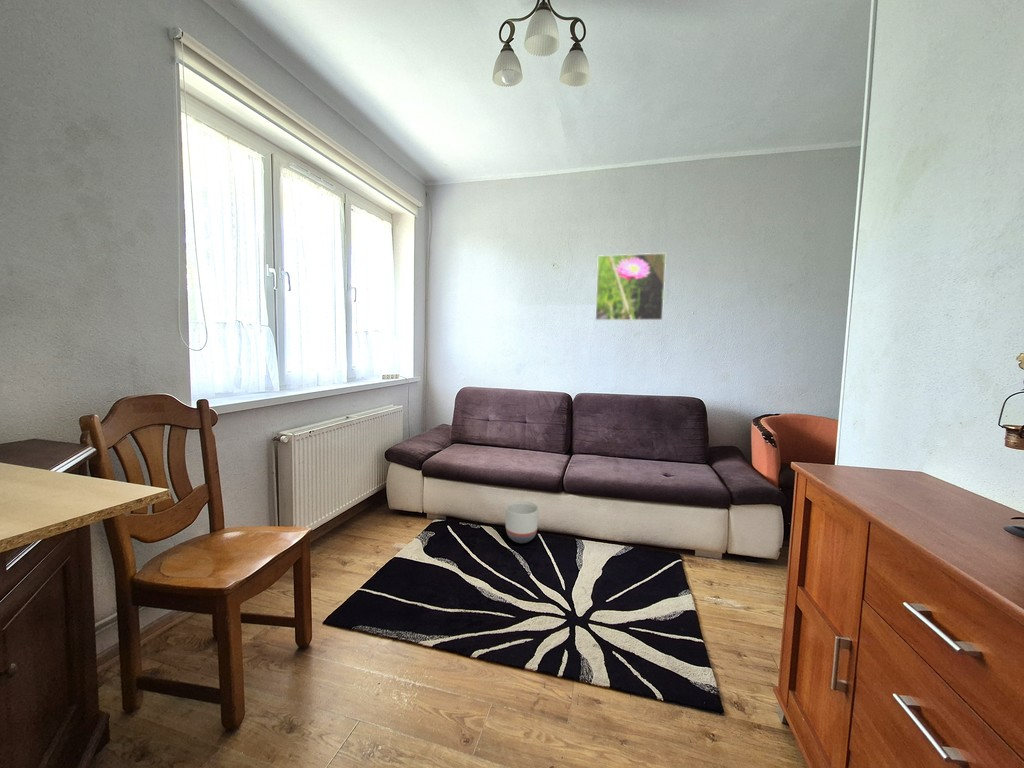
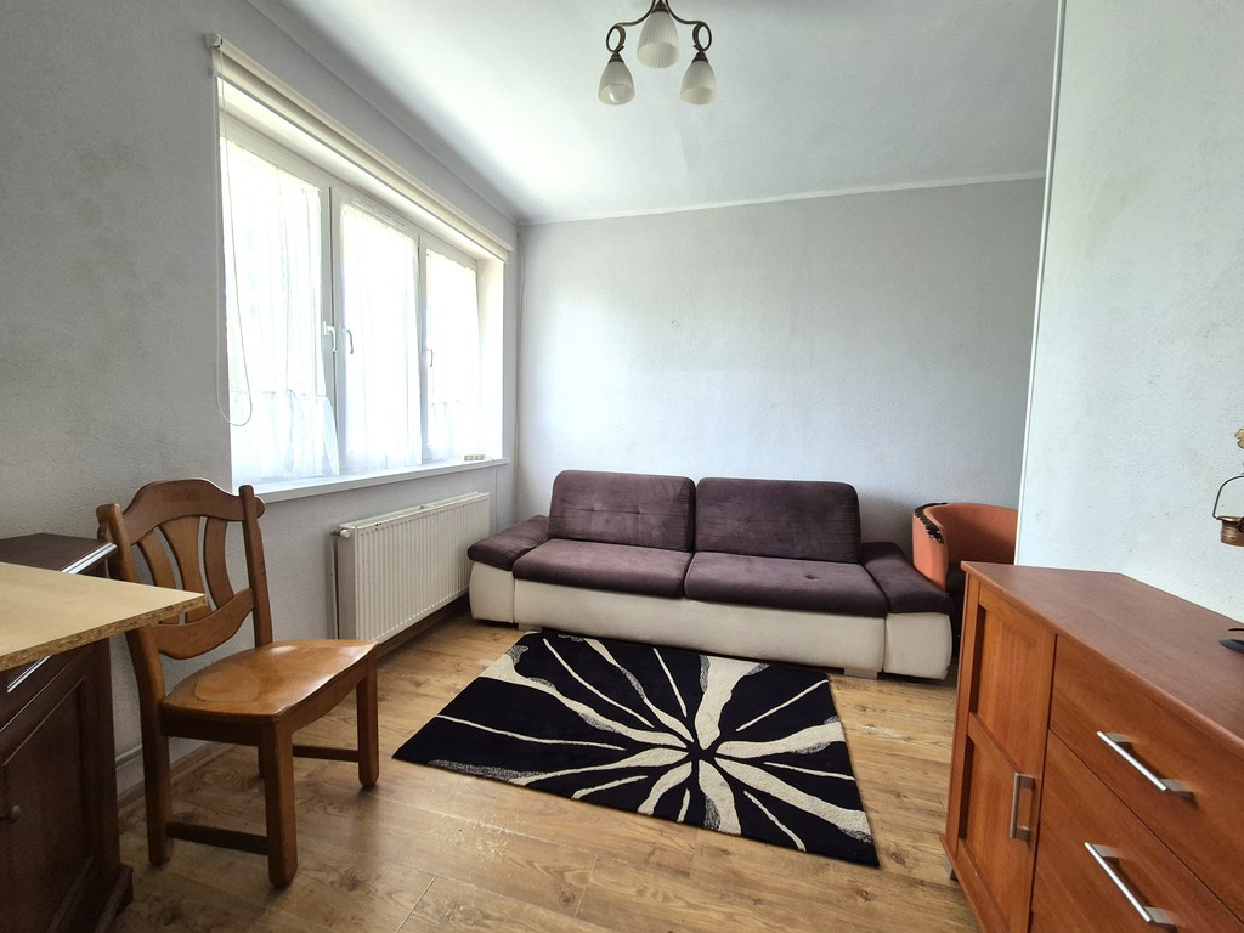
- planter (521, 523)
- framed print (629, 287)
